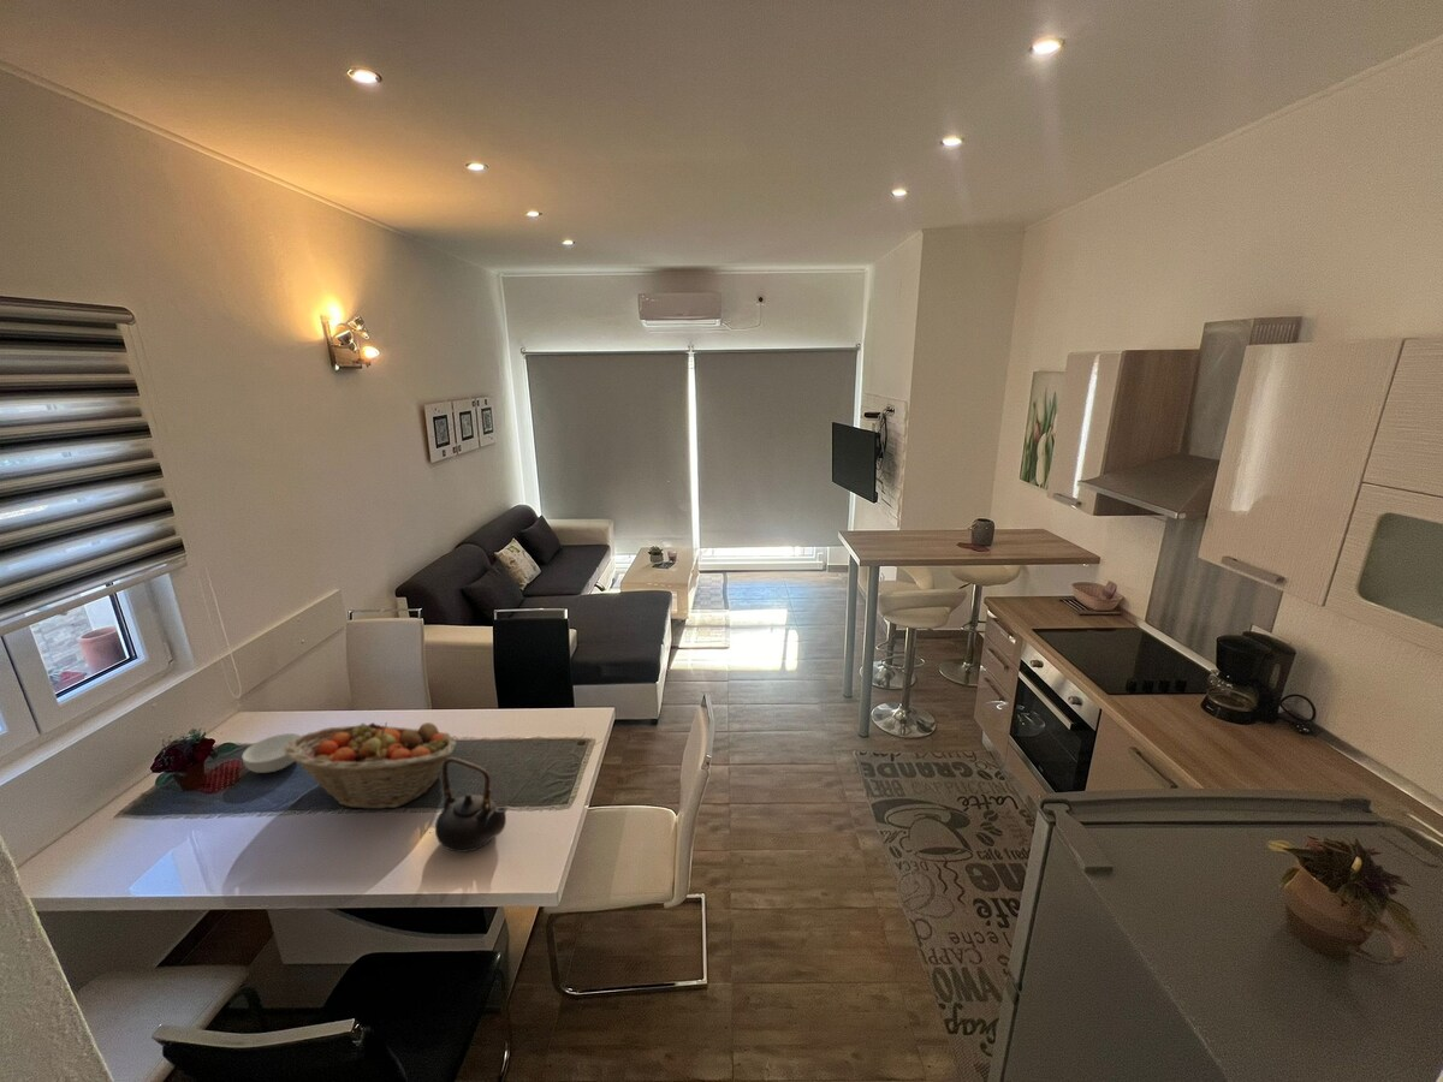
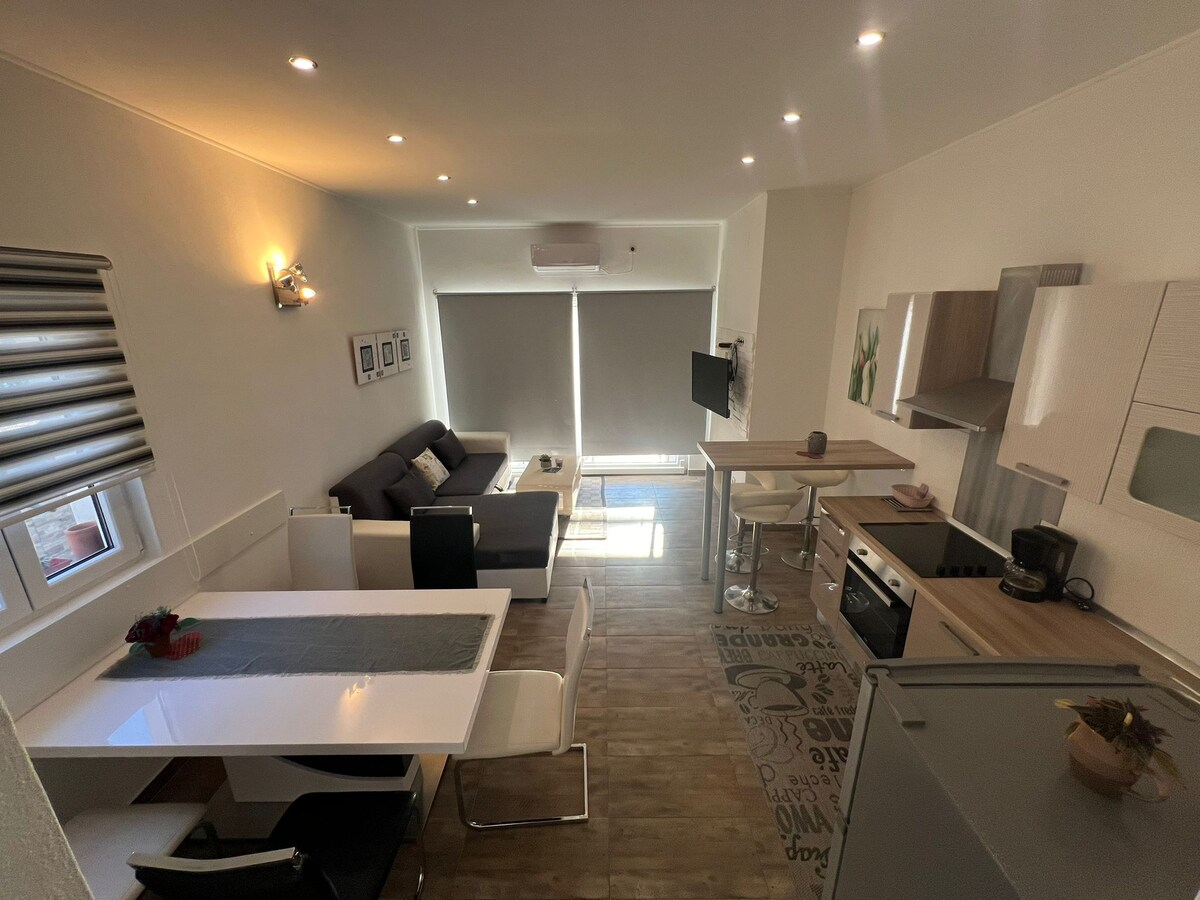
- cereal bowl (274, 755)
- fruit basket (375, 755)
- teapot (471, 797)
